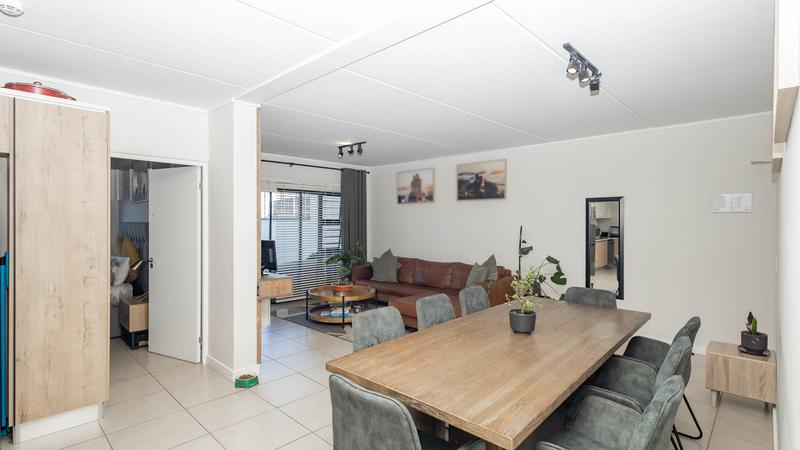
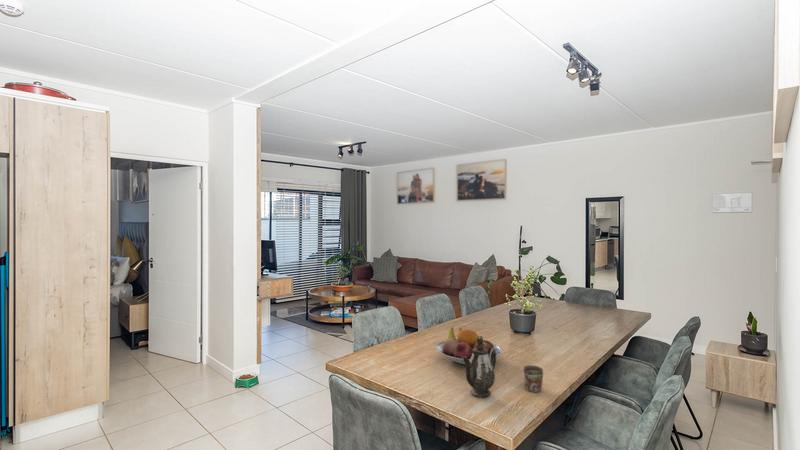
+ mug (532, 377)
+ fruit bowl (468, 345)
+ teapot (479, 365)
